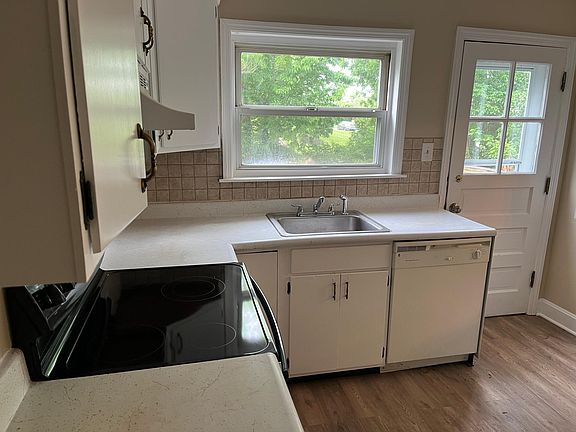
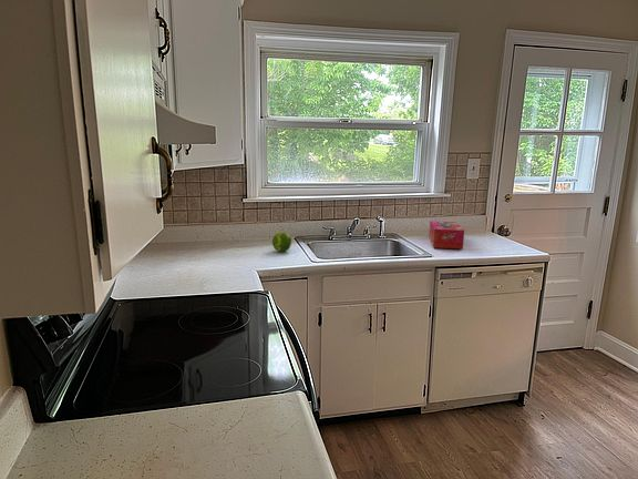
+ fruit (281, 242)
+ tissue box (445, 234)
